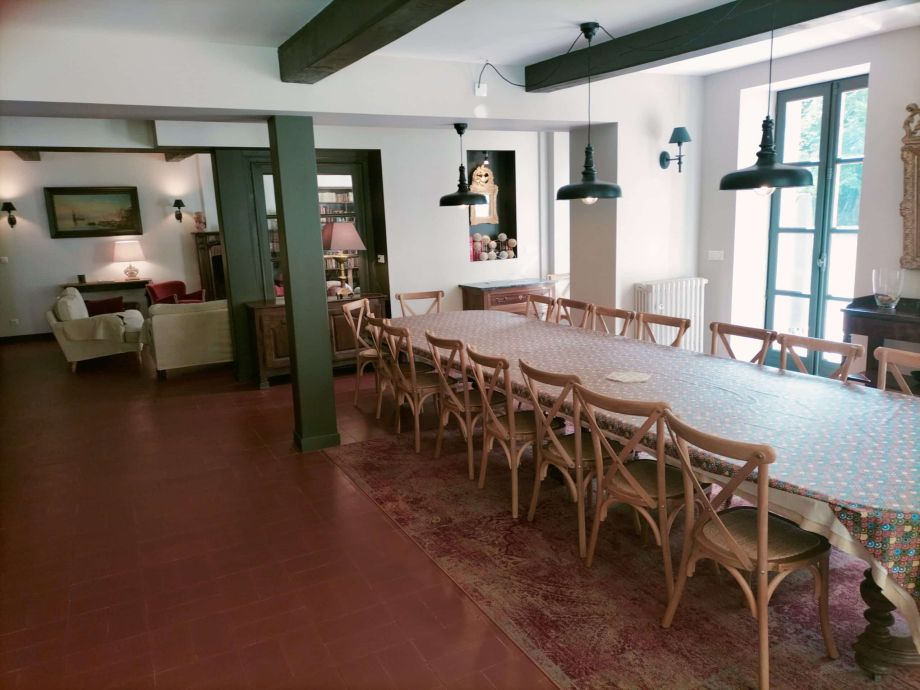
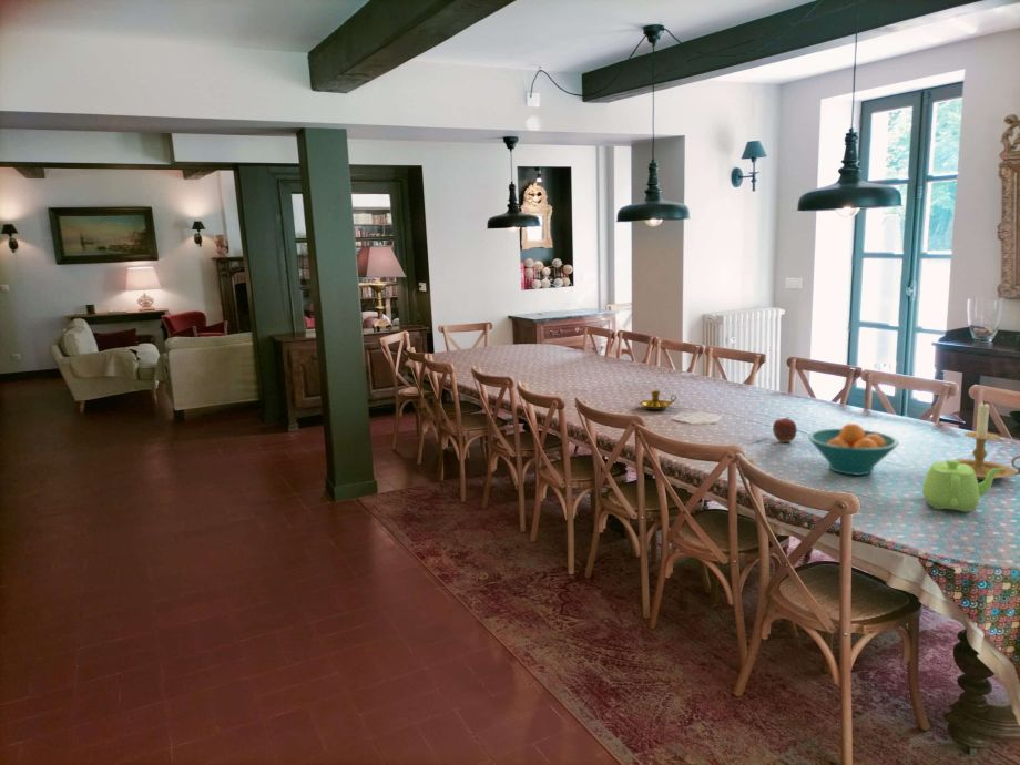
+ candle holder (981, 438)
+ candlestick (656, 399)
+ teapot (962, 483)
+ fruit bowl (851, 447)
+ apple (784, 429)
